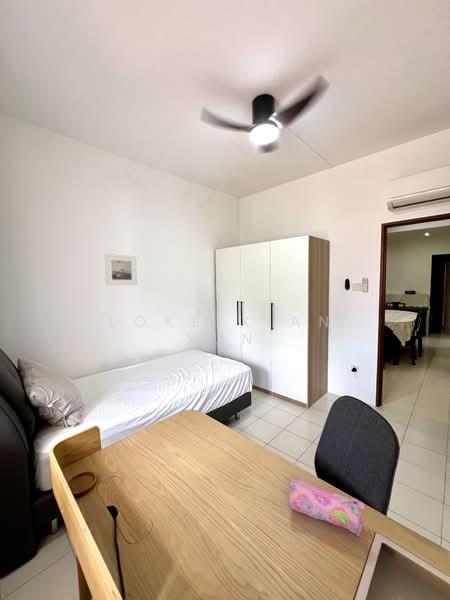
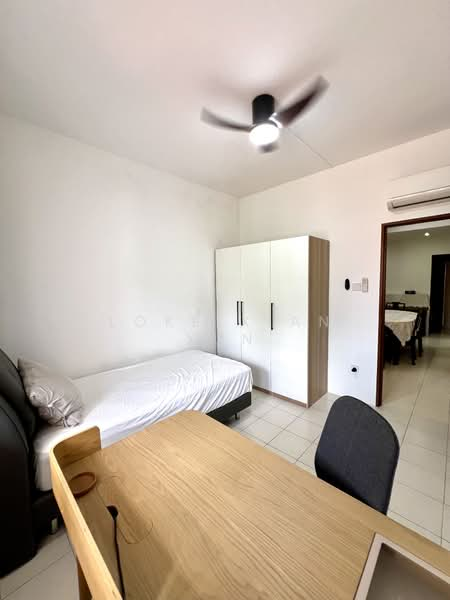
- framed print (121, 270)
- pencil case (324, 503)
